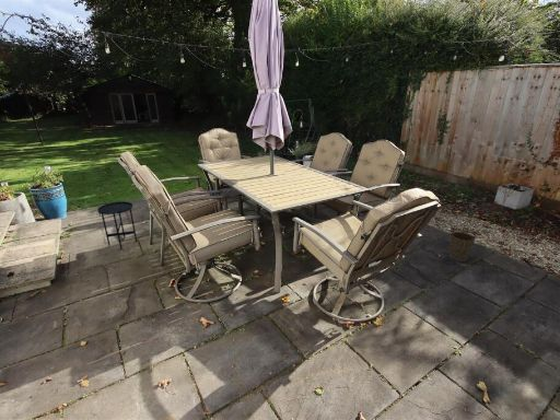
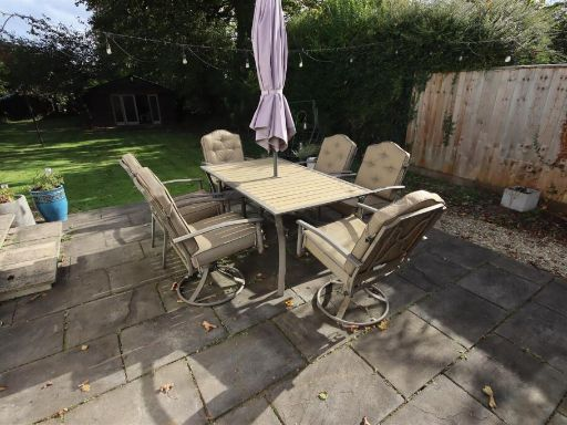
- side table (119, 225)
- bucket (460, 243)
